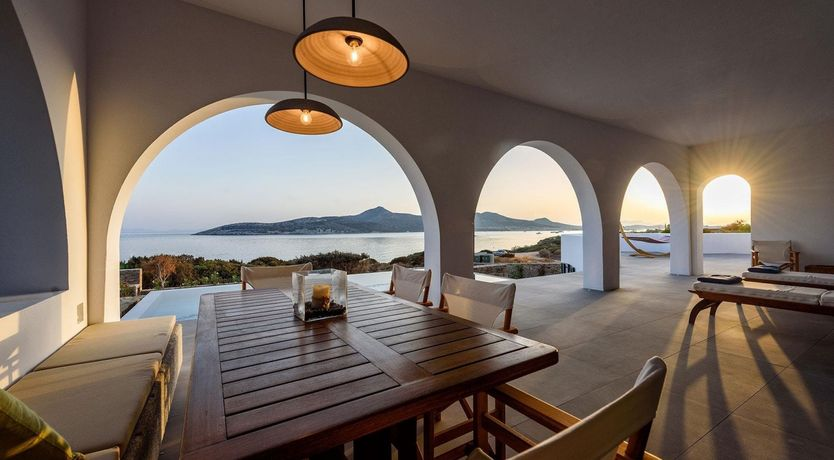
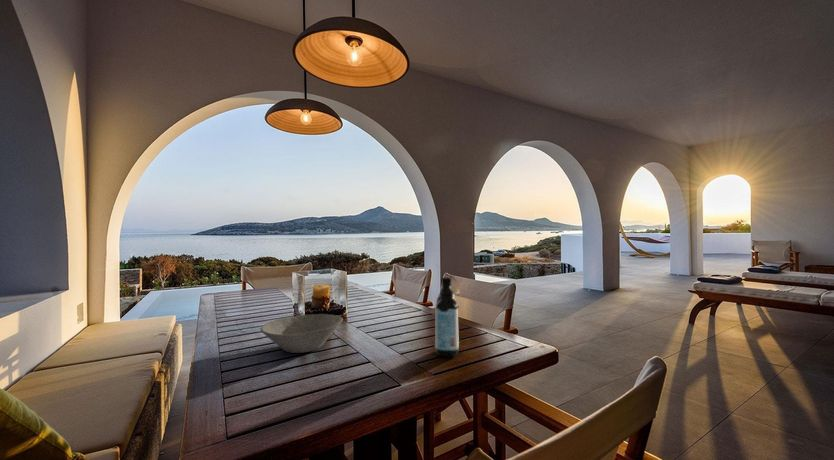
+ water bottle (447, 315)
+ bowl (303, 334)
